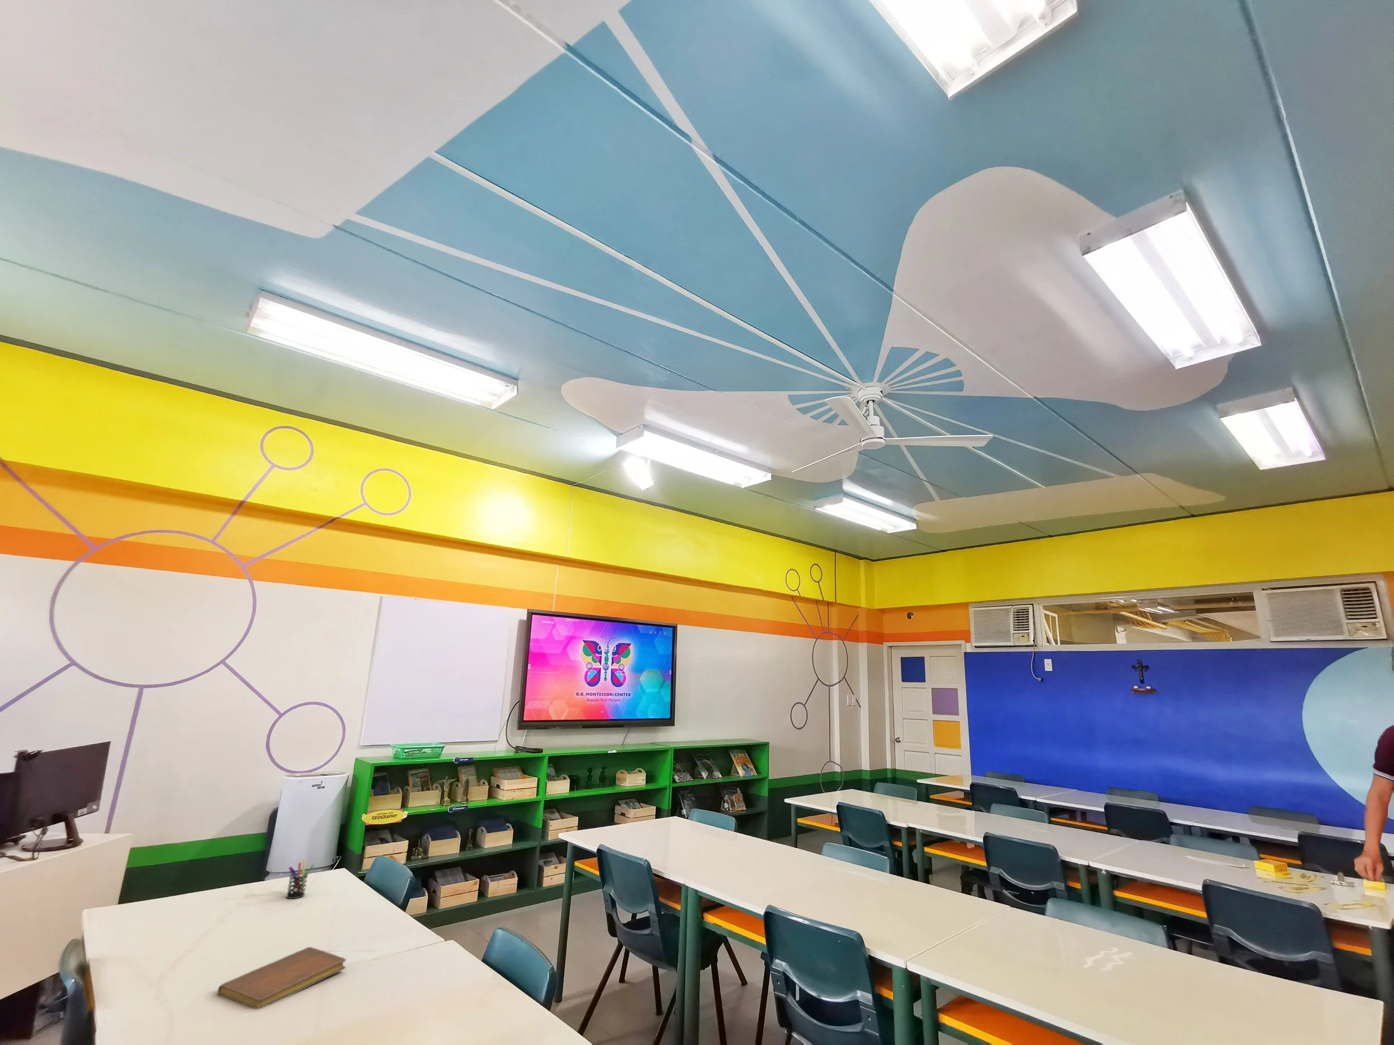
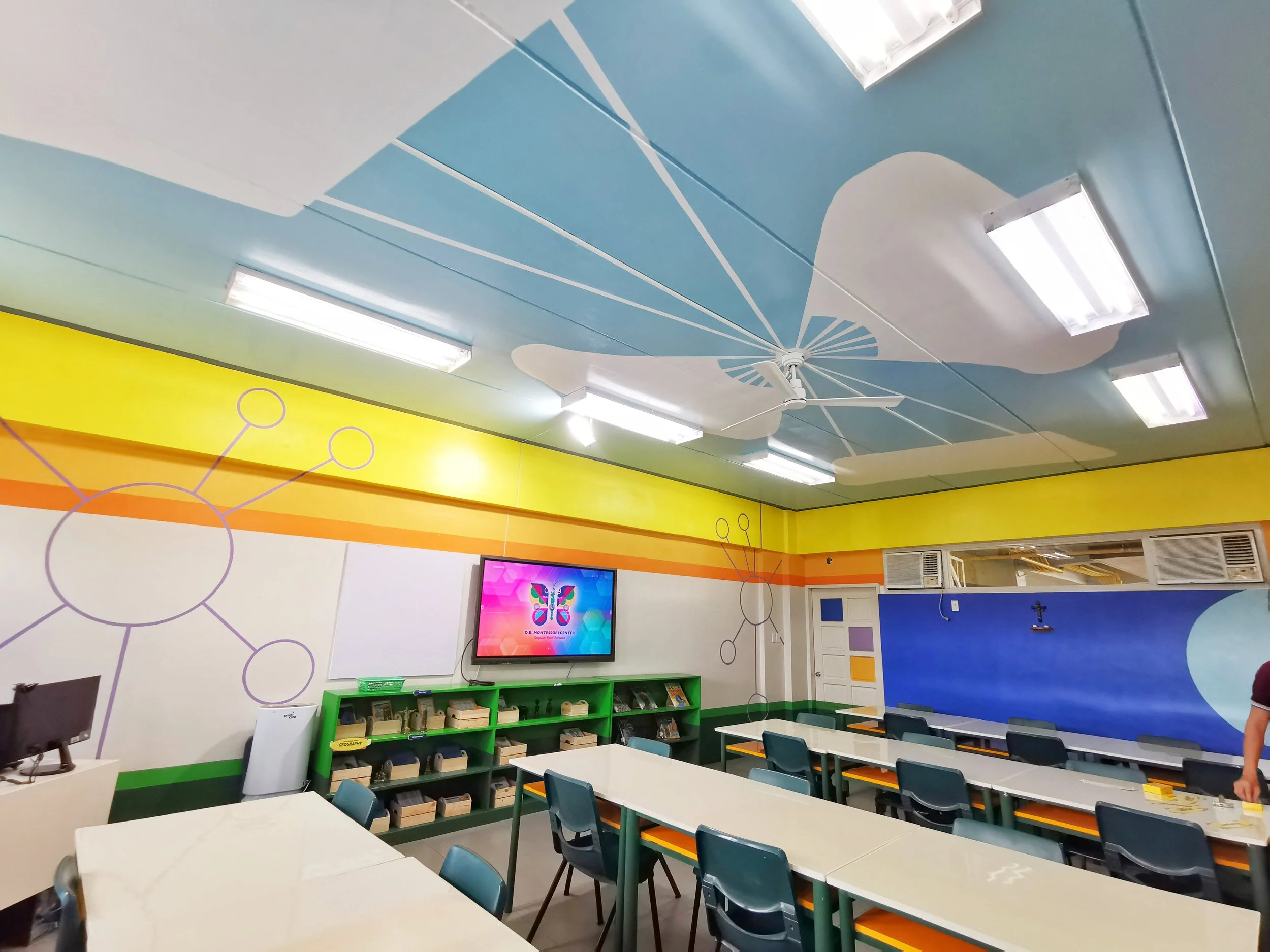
- pen holder (300, 878)
- notebook (285, 976)
